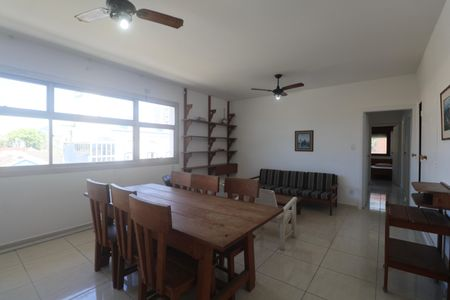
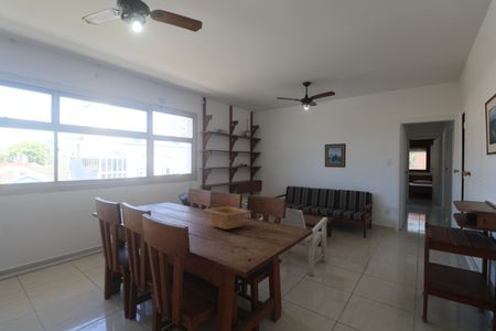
+ serving bowl (227, 217)
